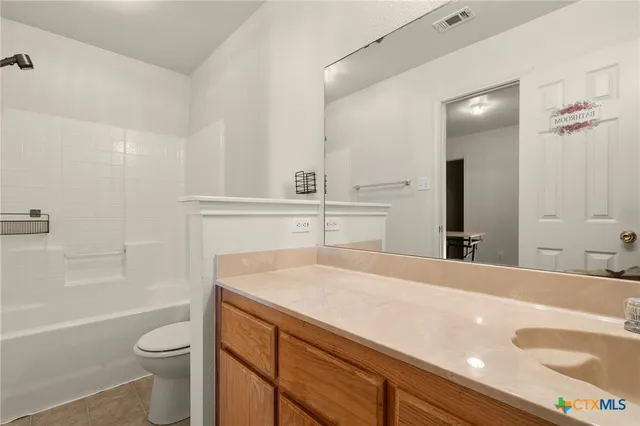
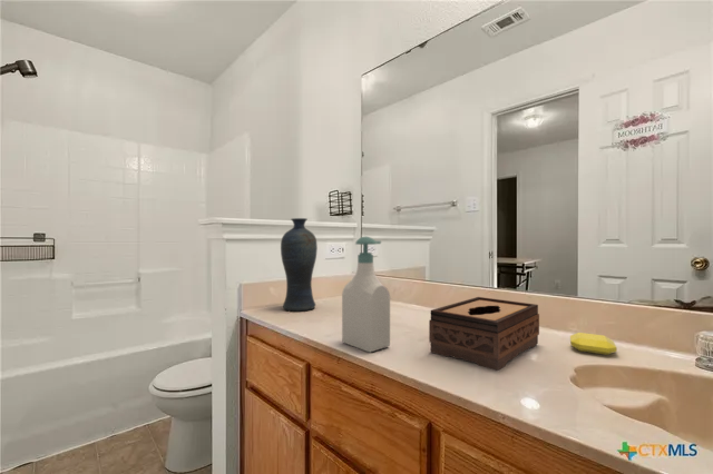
+ soap bar (592, 343)
+ tissue box (486, 327)
+ vase (299, 263)
+ soap bottle (368, 289)
